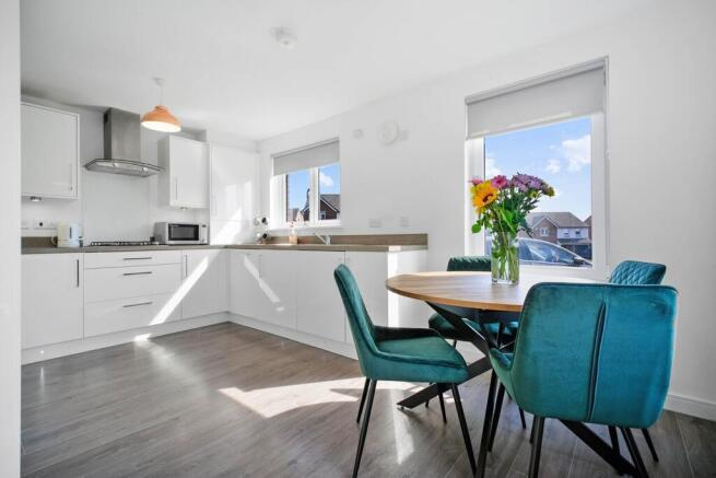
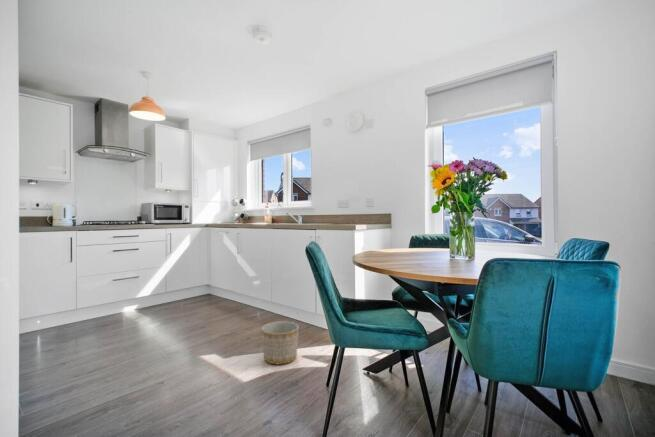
+ planter (280, 342)
